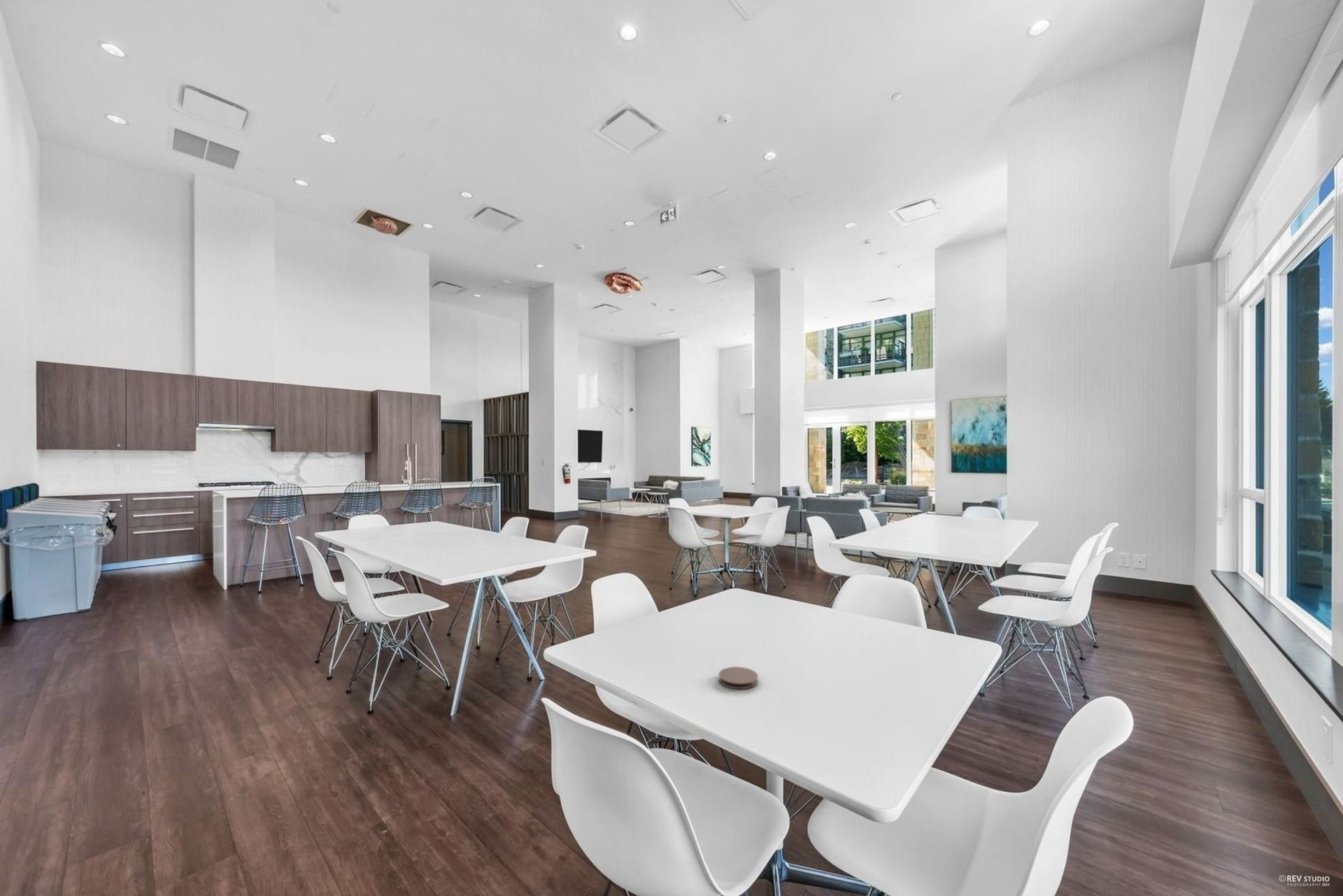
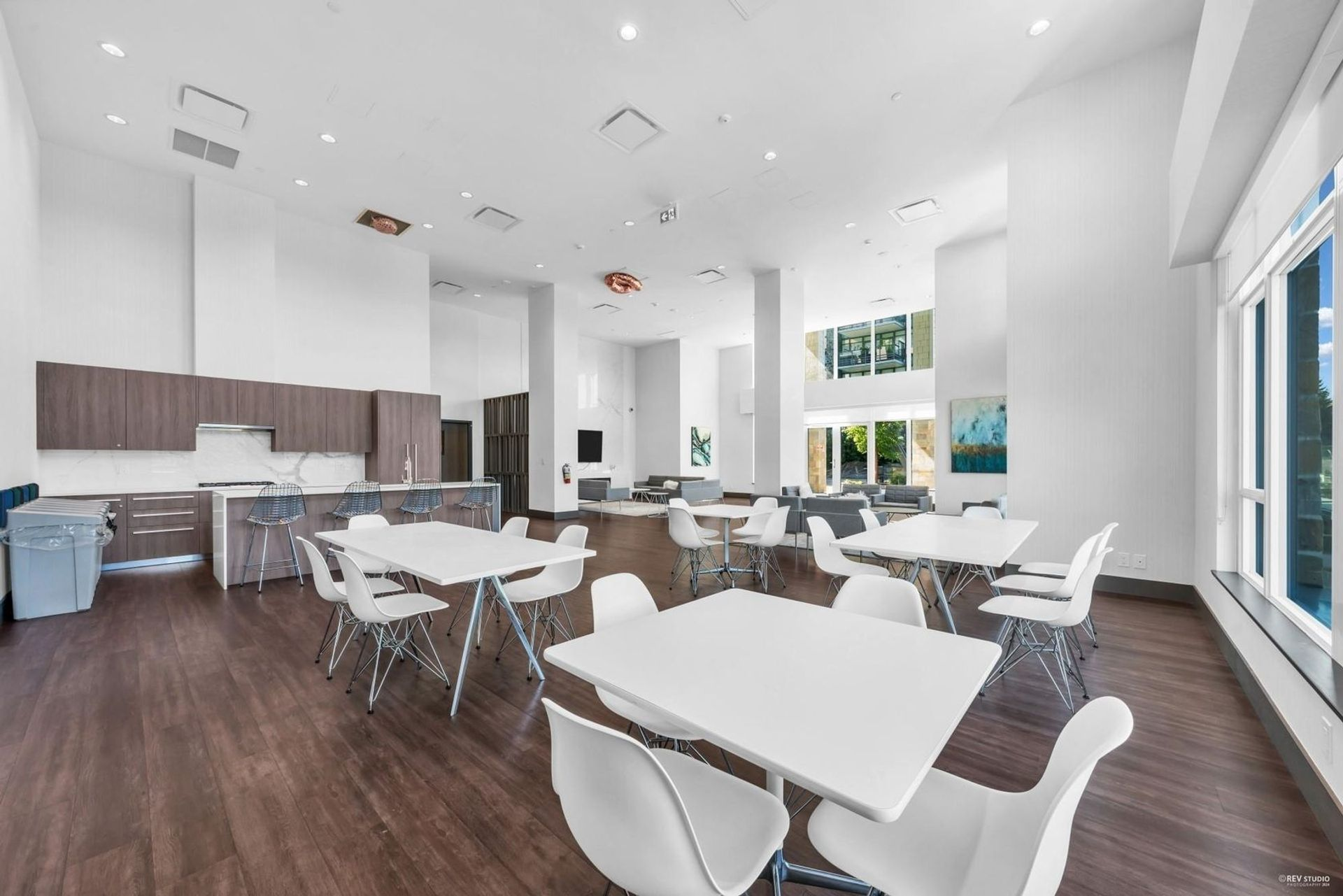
- coaster (738, 677)
